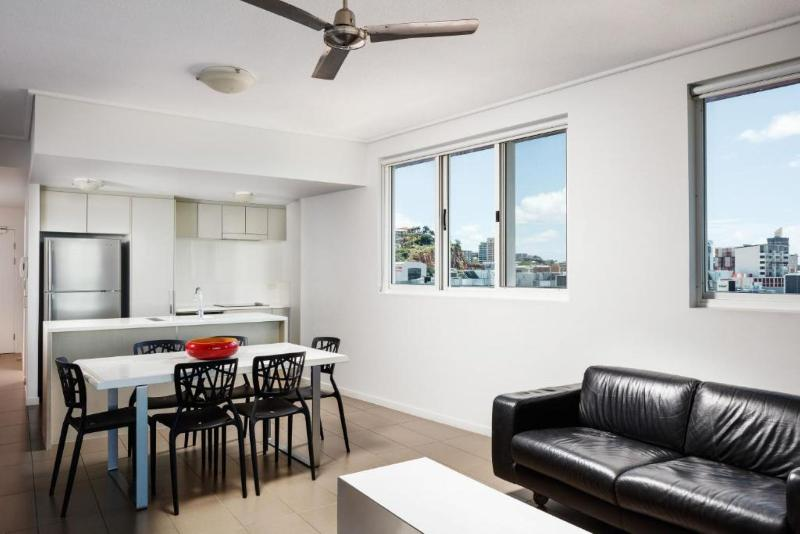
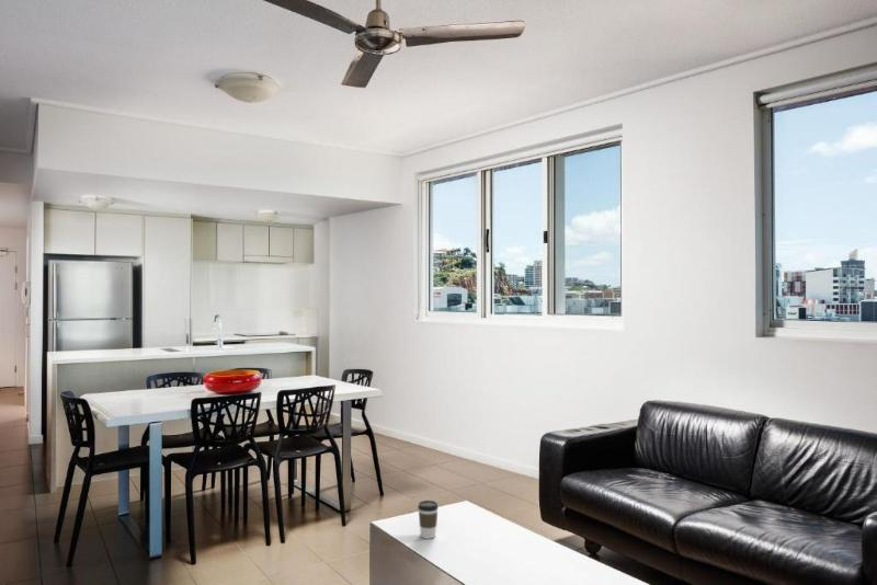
+ coffee cup (428, 519)
